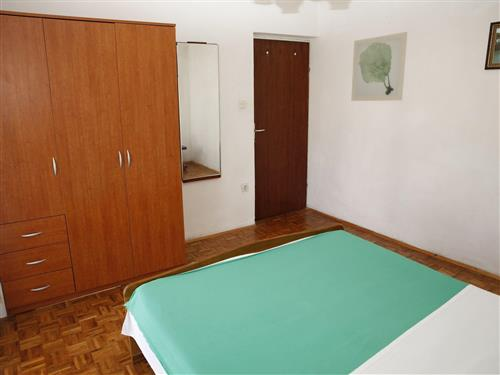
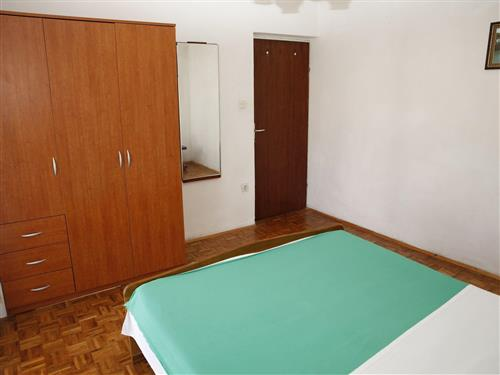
- wall art (377, 69)
